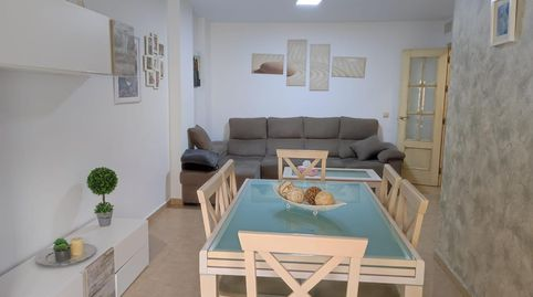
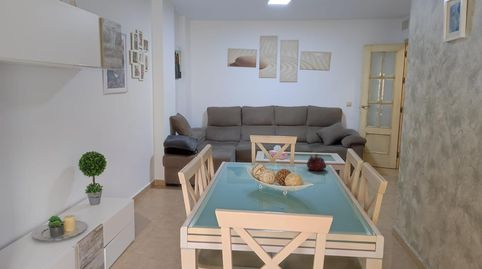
+ teapot (315, 161)
